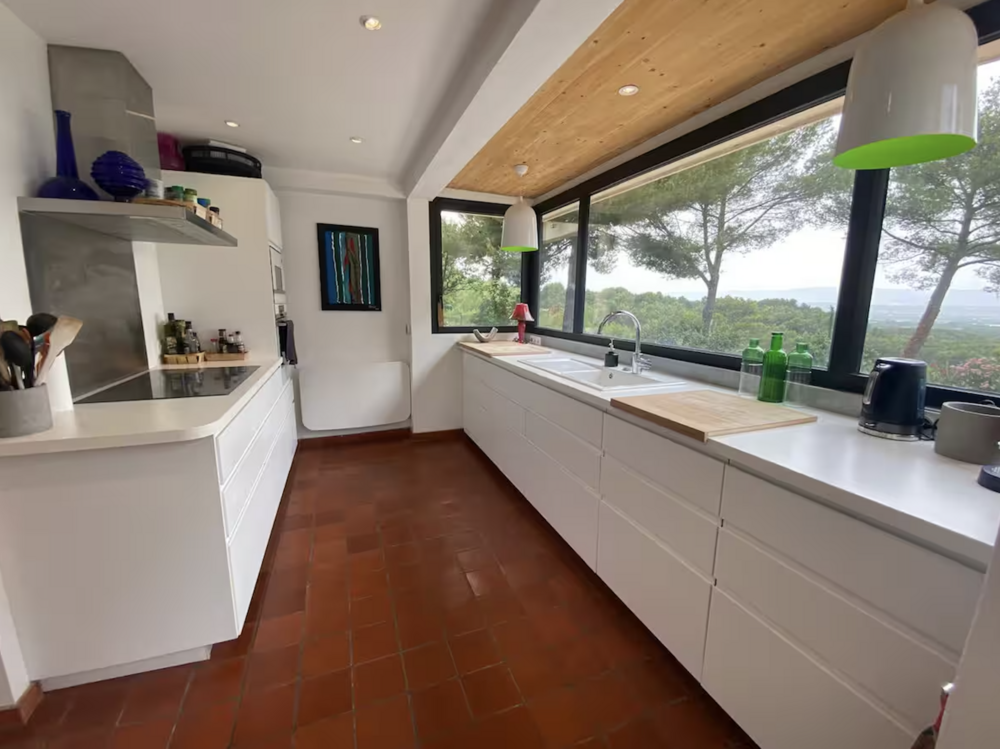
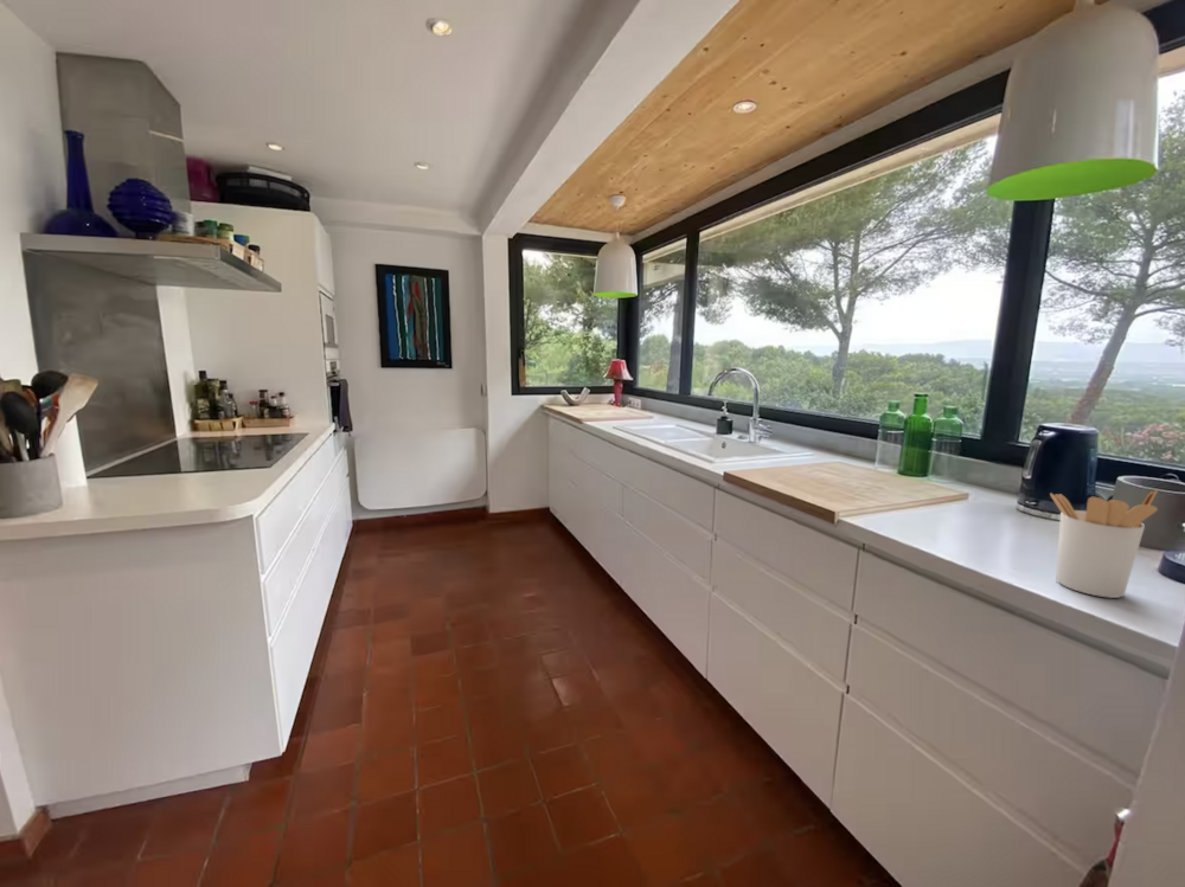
+ utensil holder (1102, 540)
